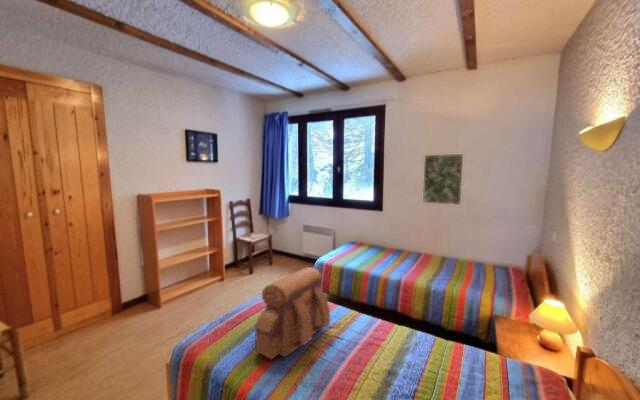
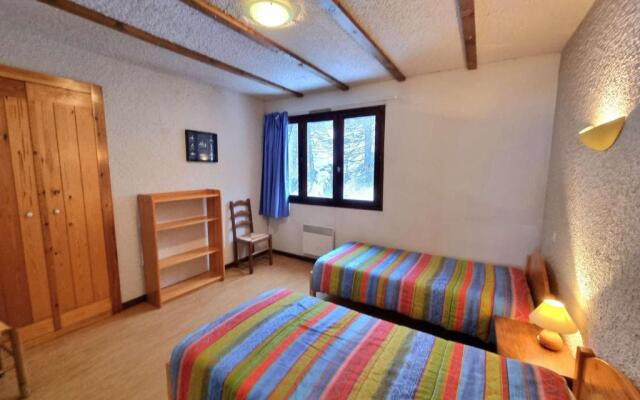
- backpack (293, 306)
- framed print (442, 179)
